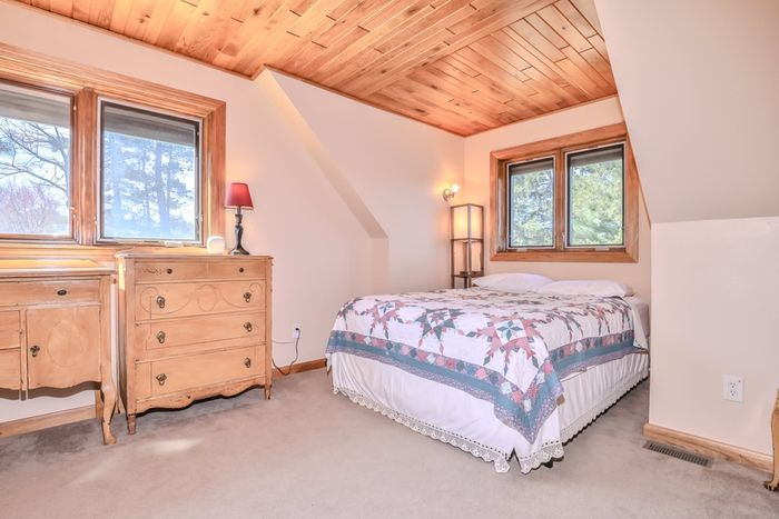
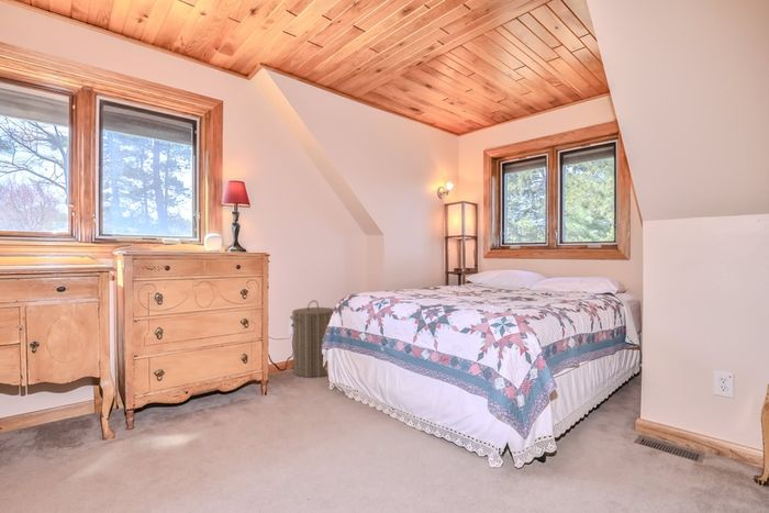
+ laundry hamper (314, 335)
